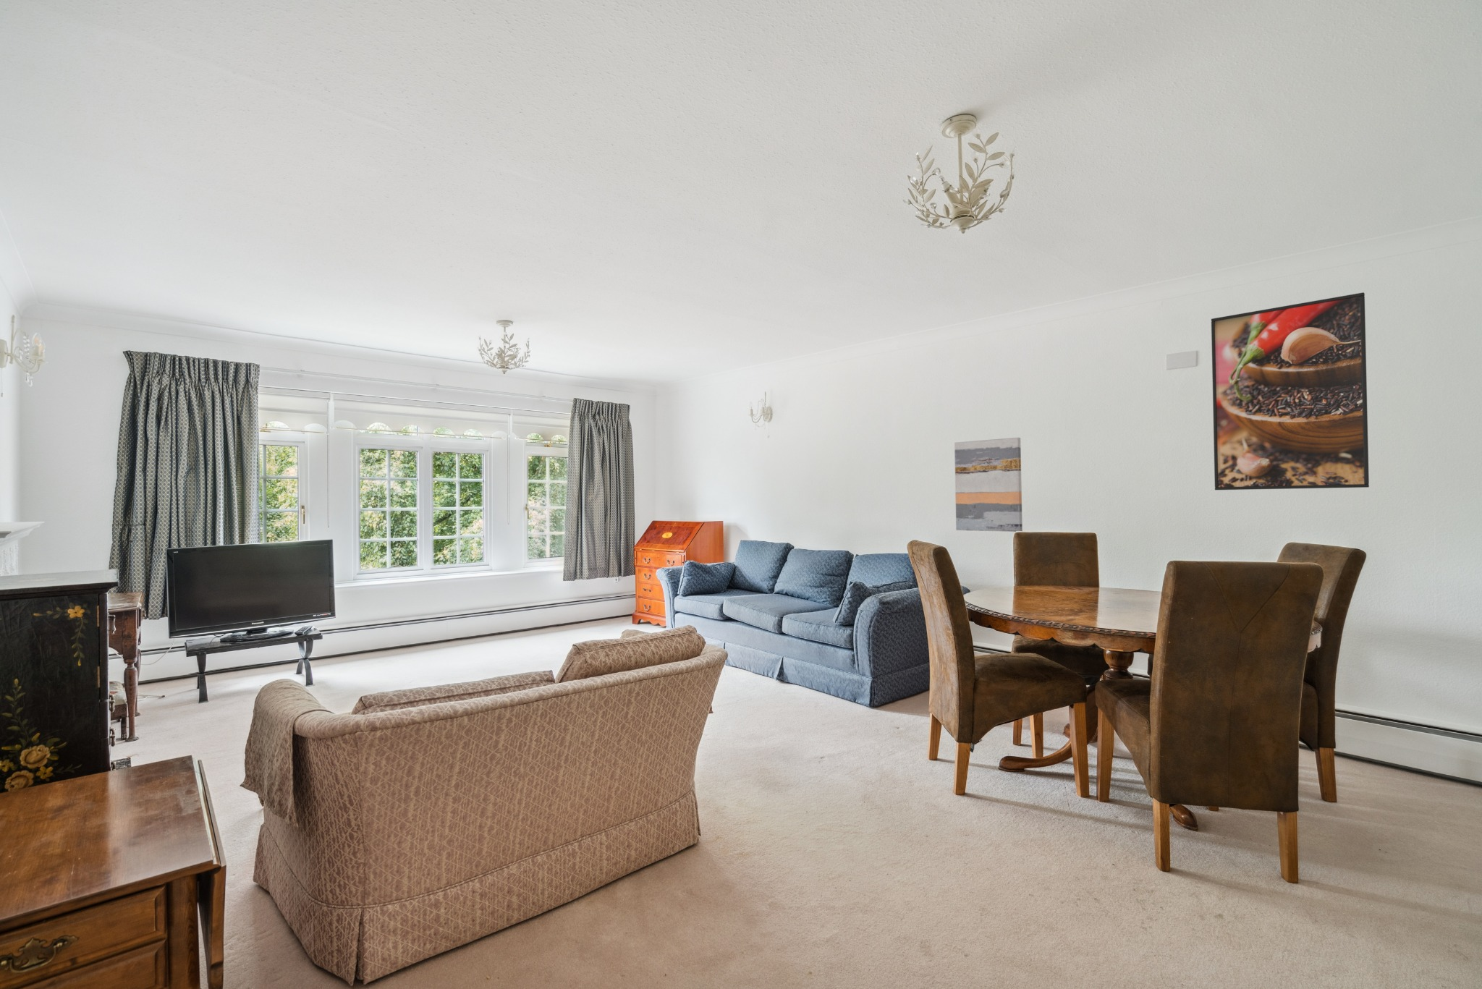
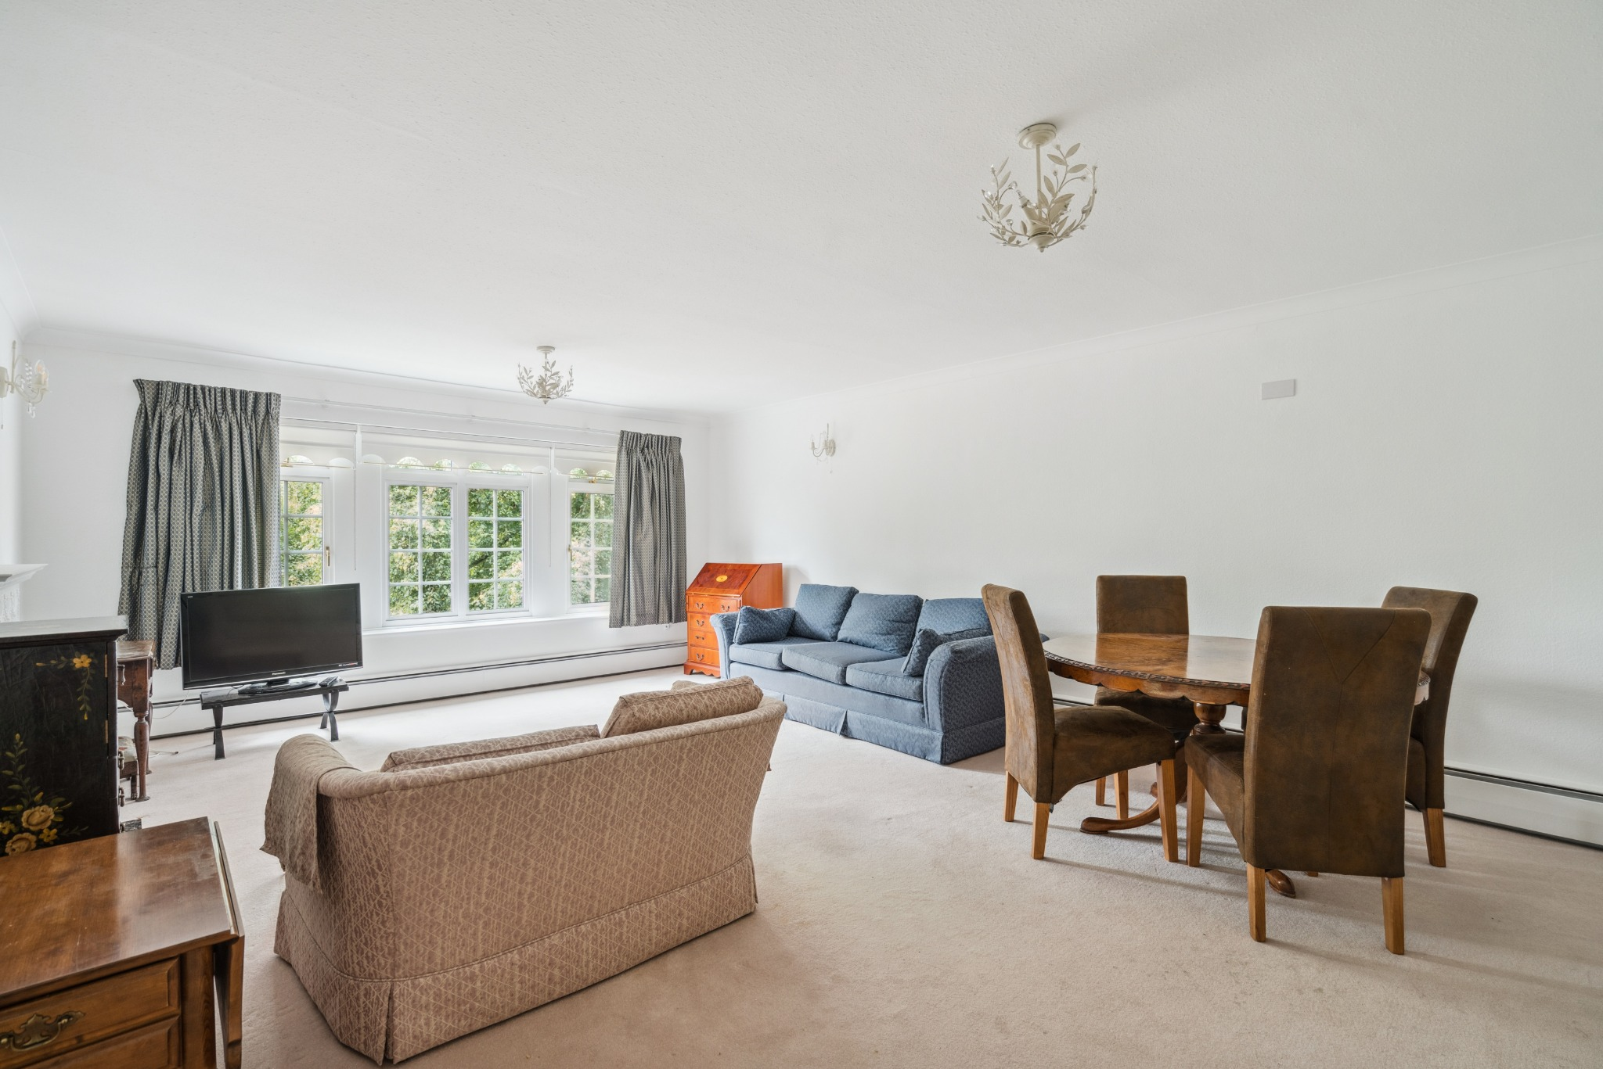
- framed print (1284, 397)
- wall art (987, 486)
